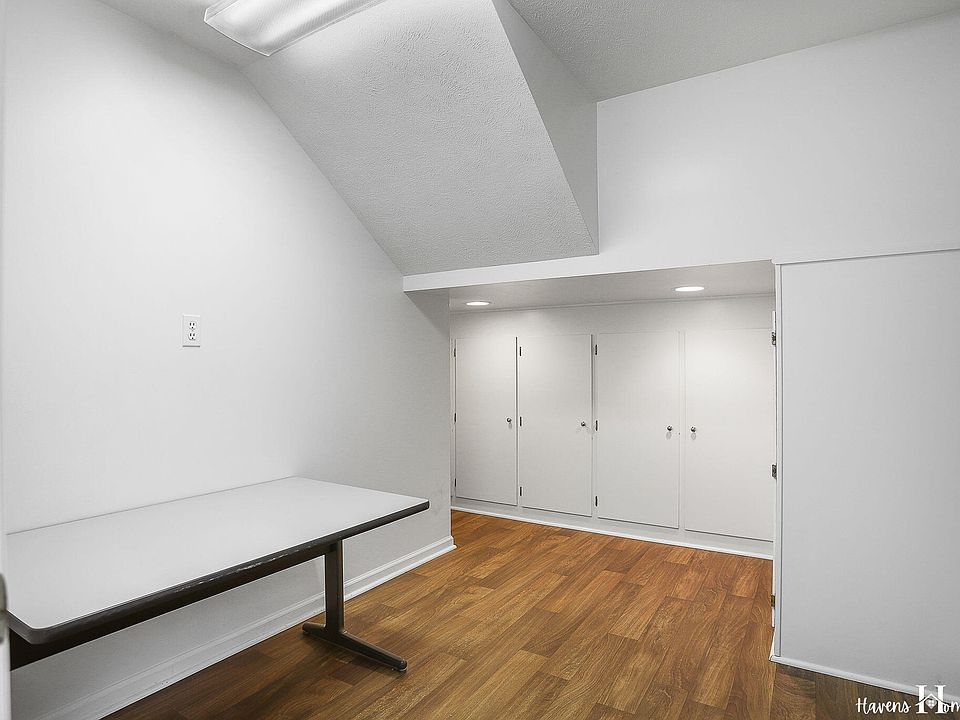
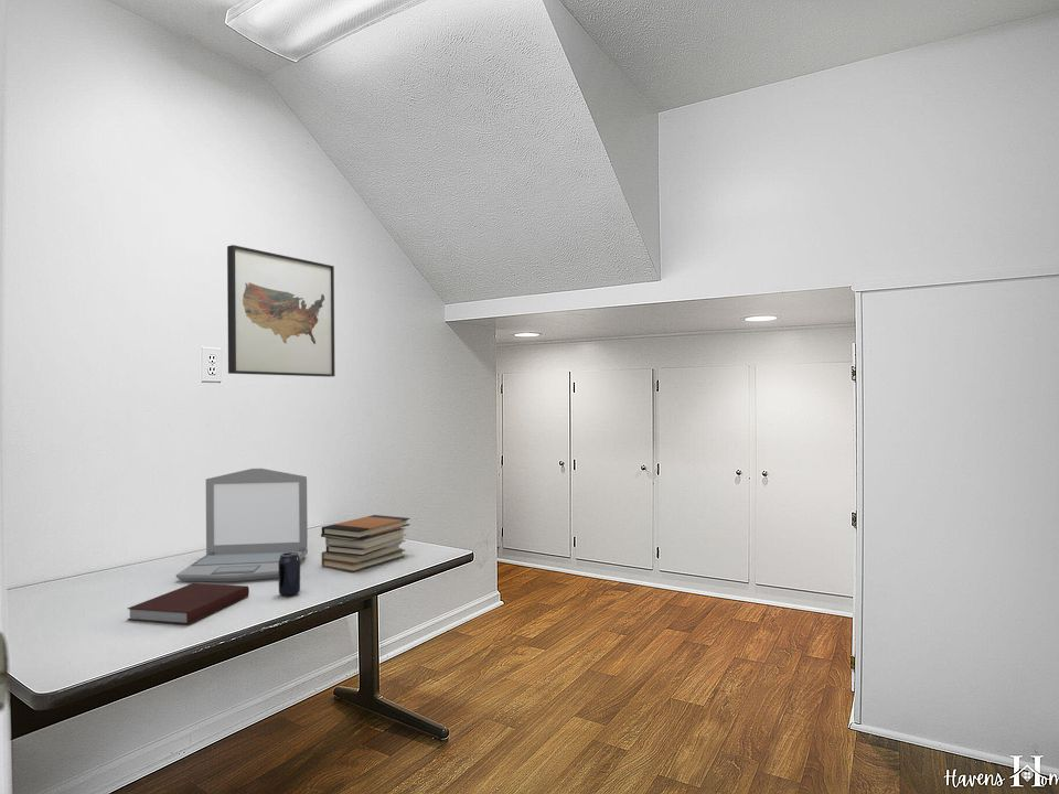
+ book stack (366, 541)
+ wall art (285, 315)
+ notebook (191, 601)
+ beverage can (289, 573)
+ laptop (245, 521)
